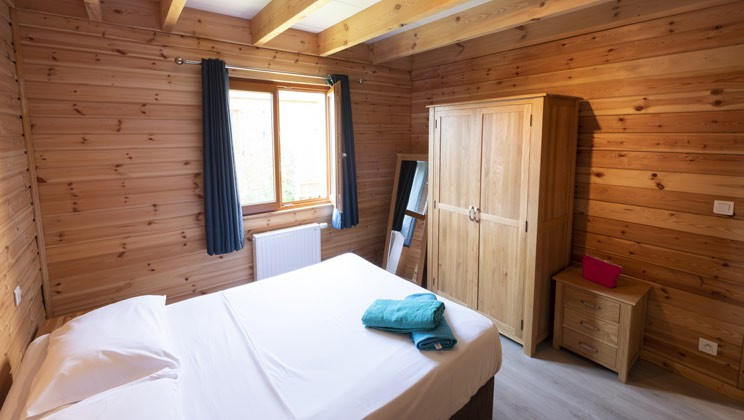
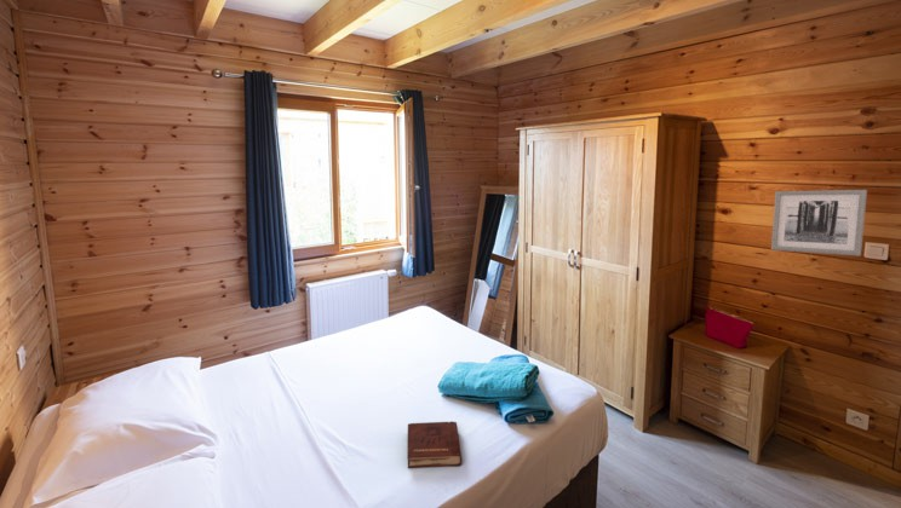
+ wall art (815, 221)
+ hardback book (434, 443)
